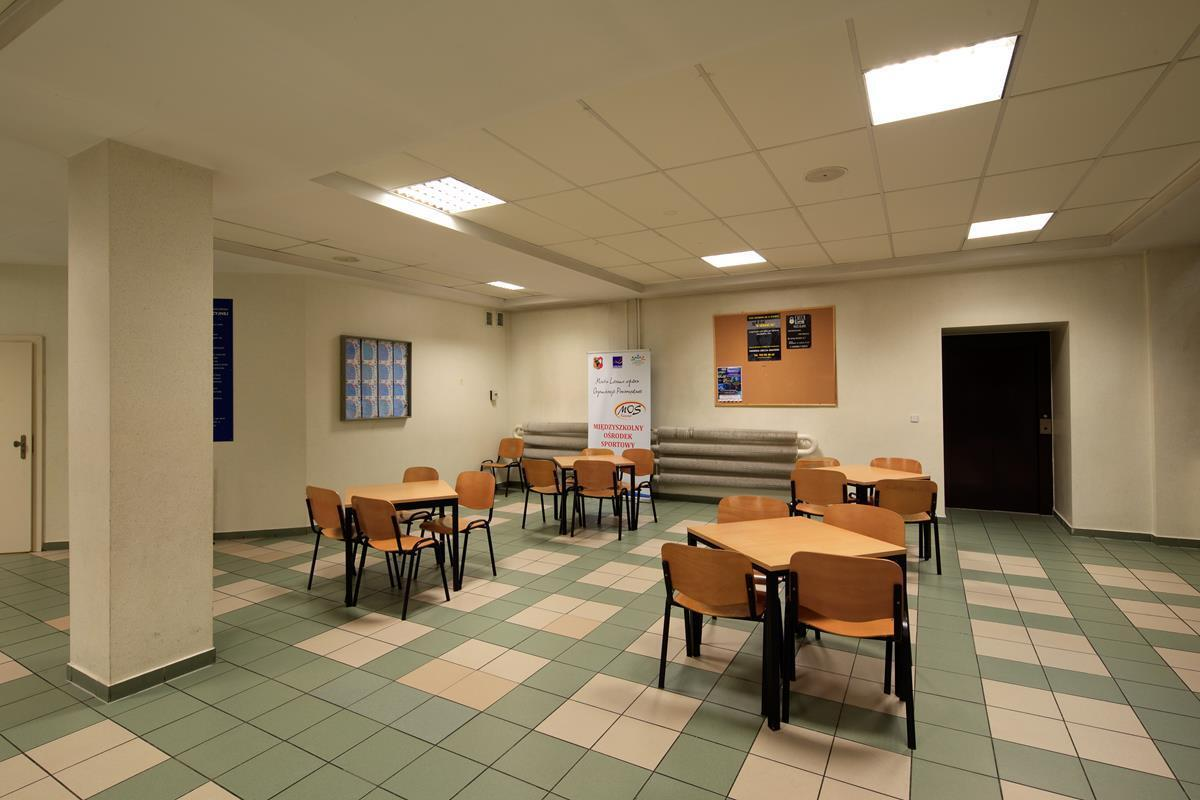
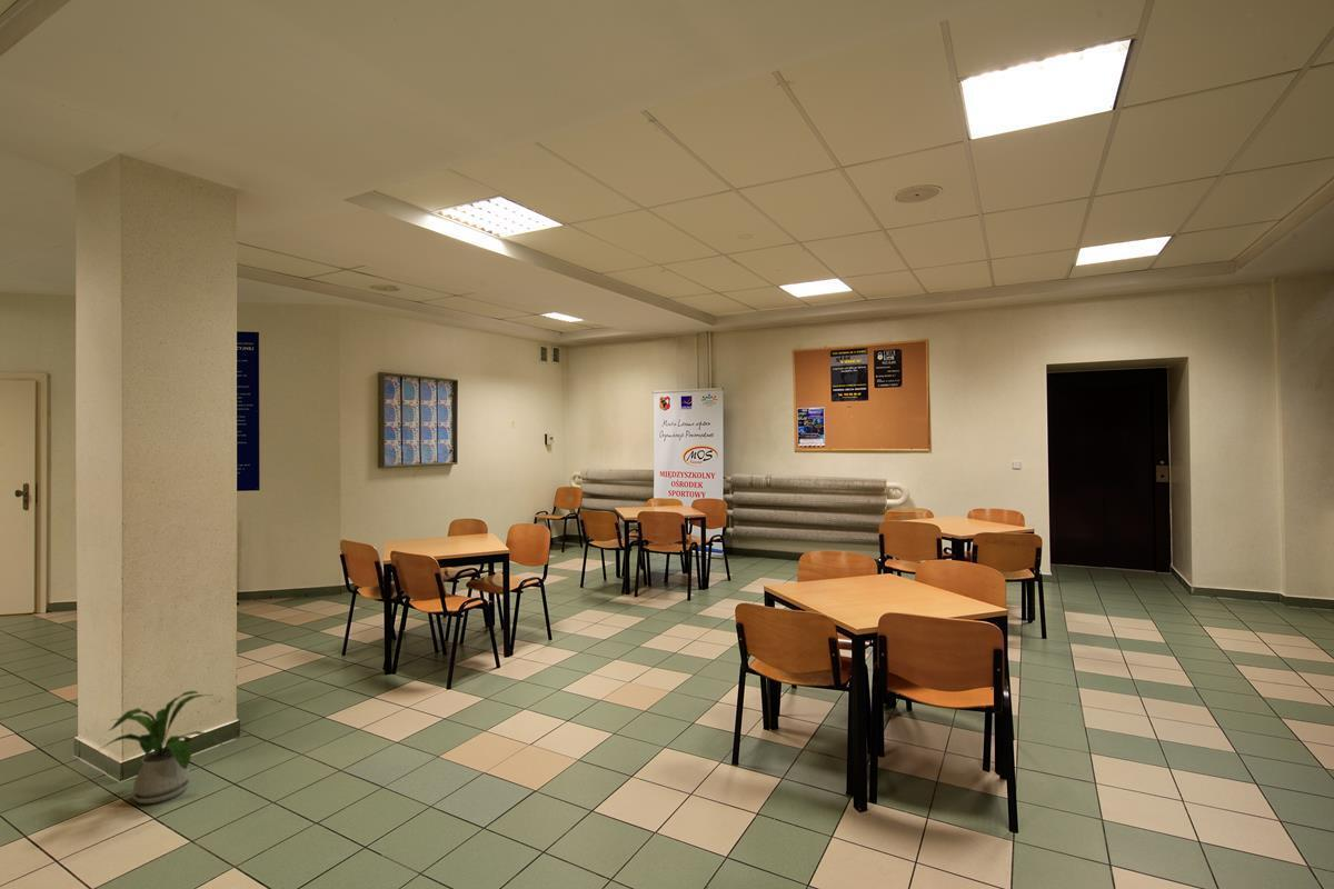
+ house plant (160, 738)
